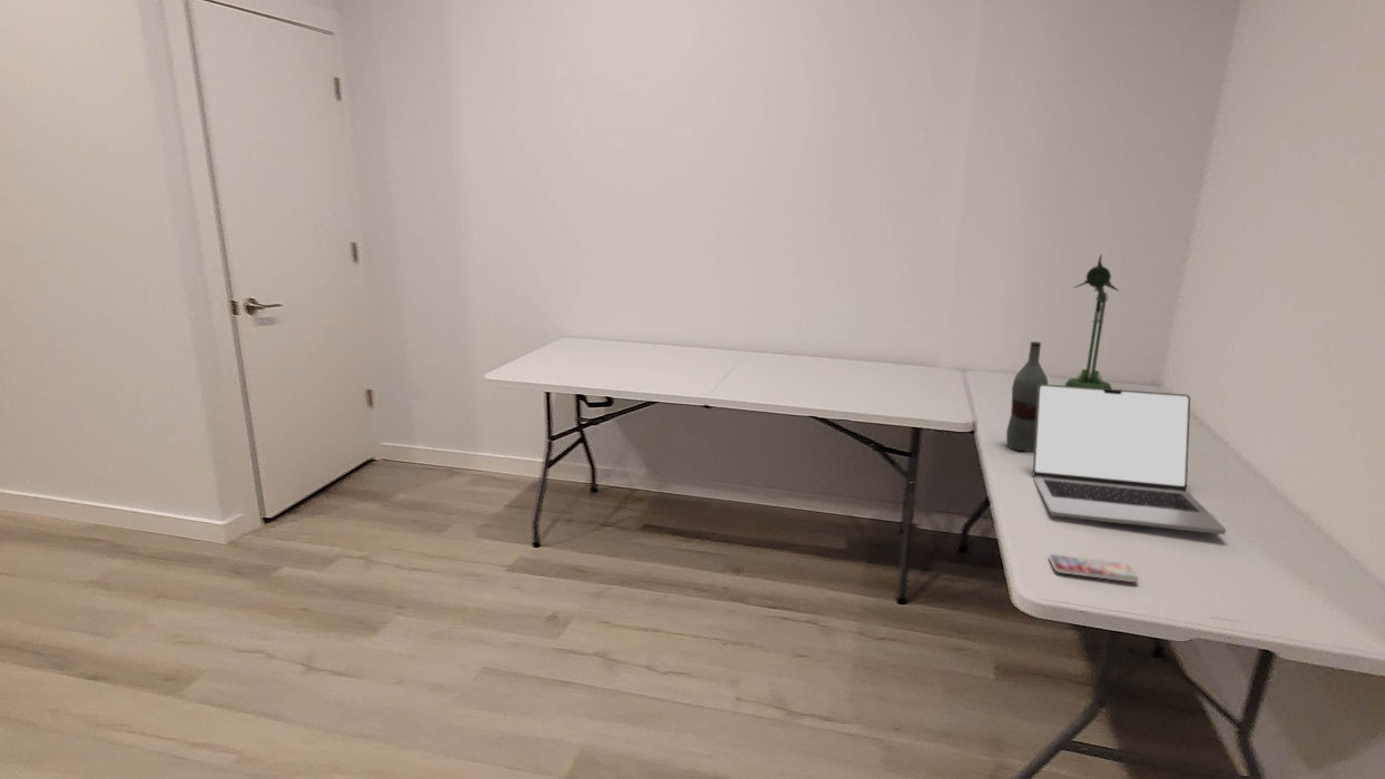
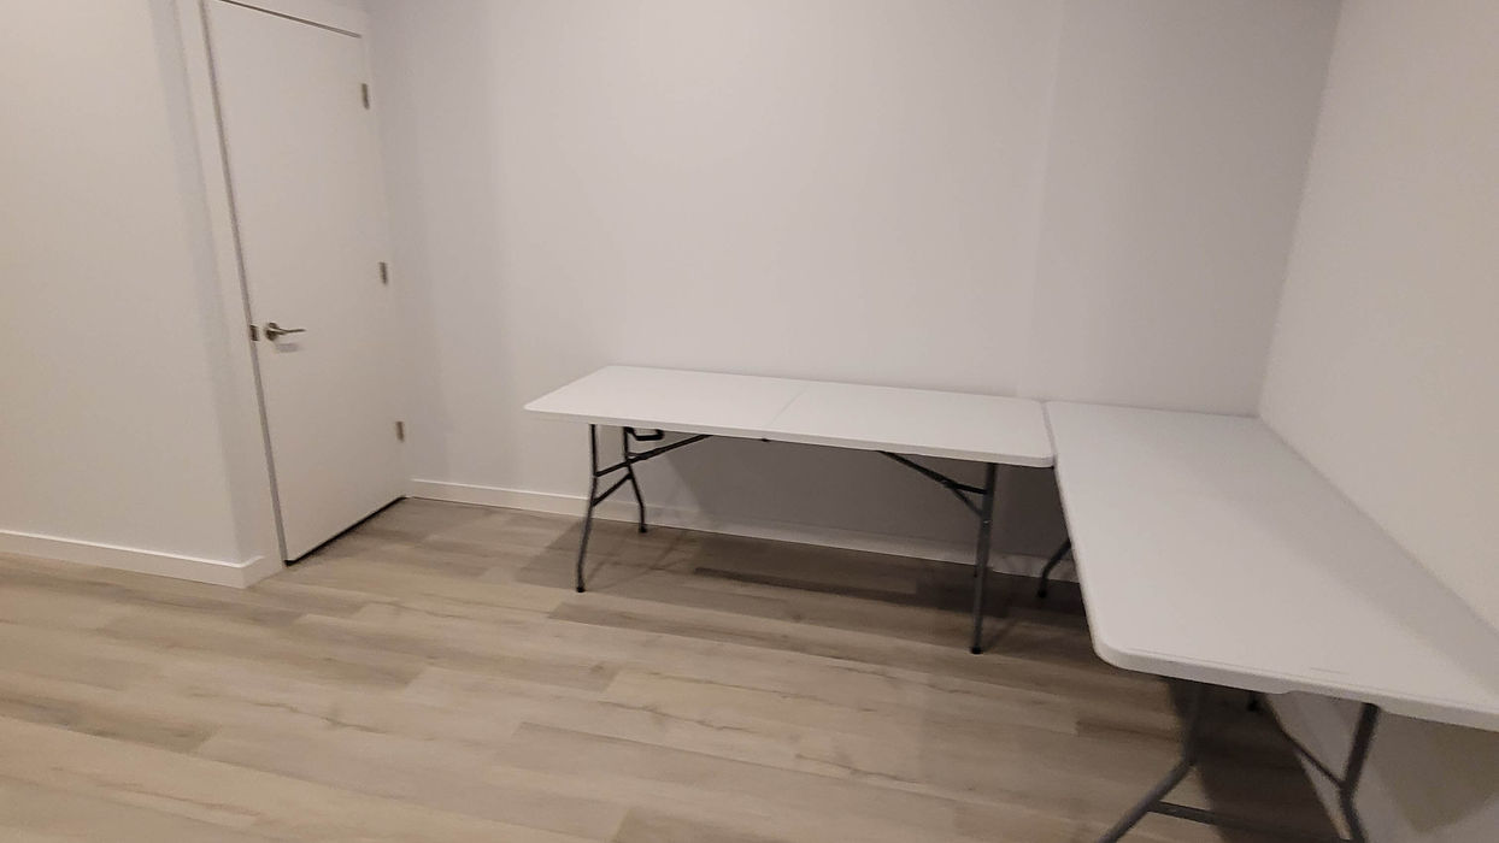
- smartphone (1092, 568)
- desk lamp (1093, 326)
- laptop (1123, 453)
- bottle (1029, 395)
